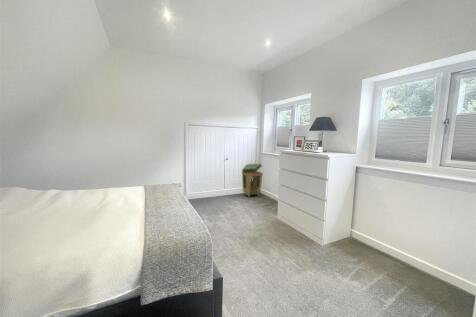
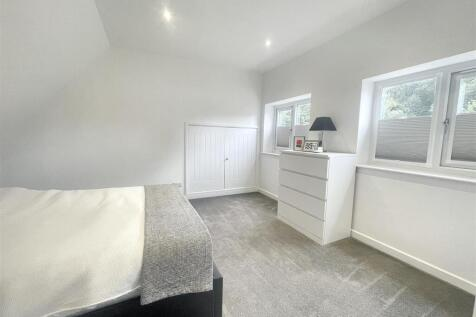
- laundry basket (252, 179)
